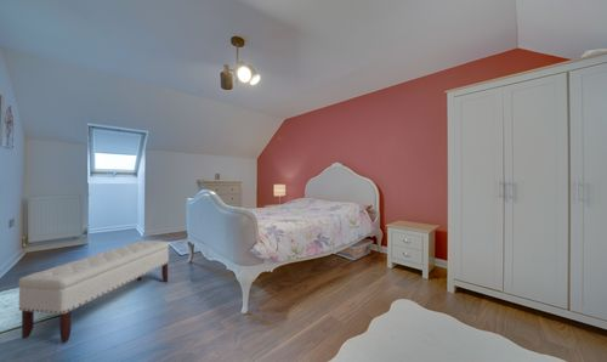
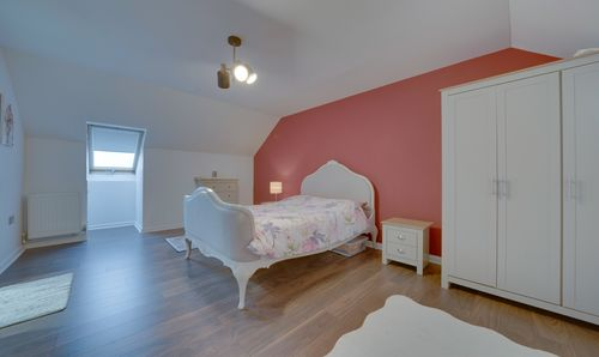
- bench (110, 278)
